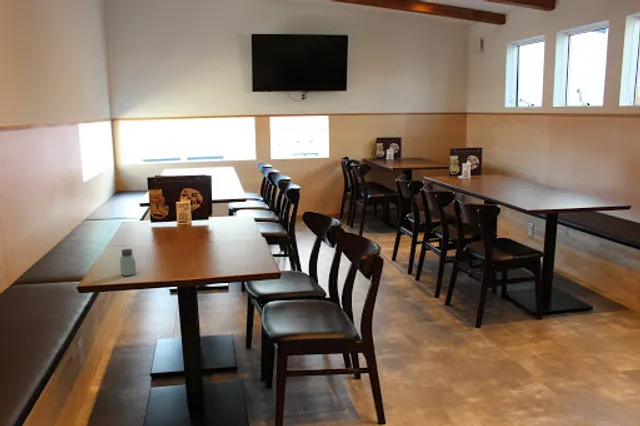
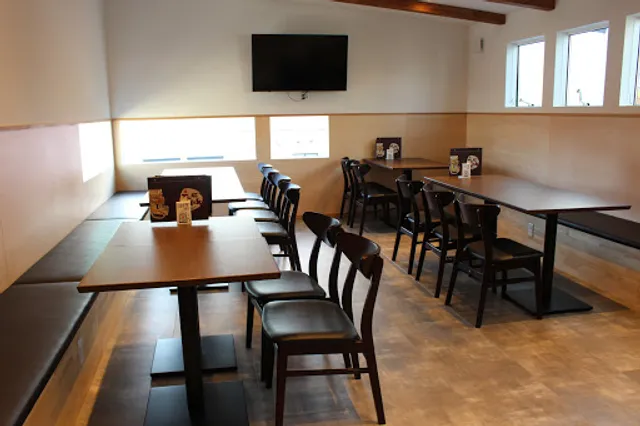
- saltshaker (127, 261)
